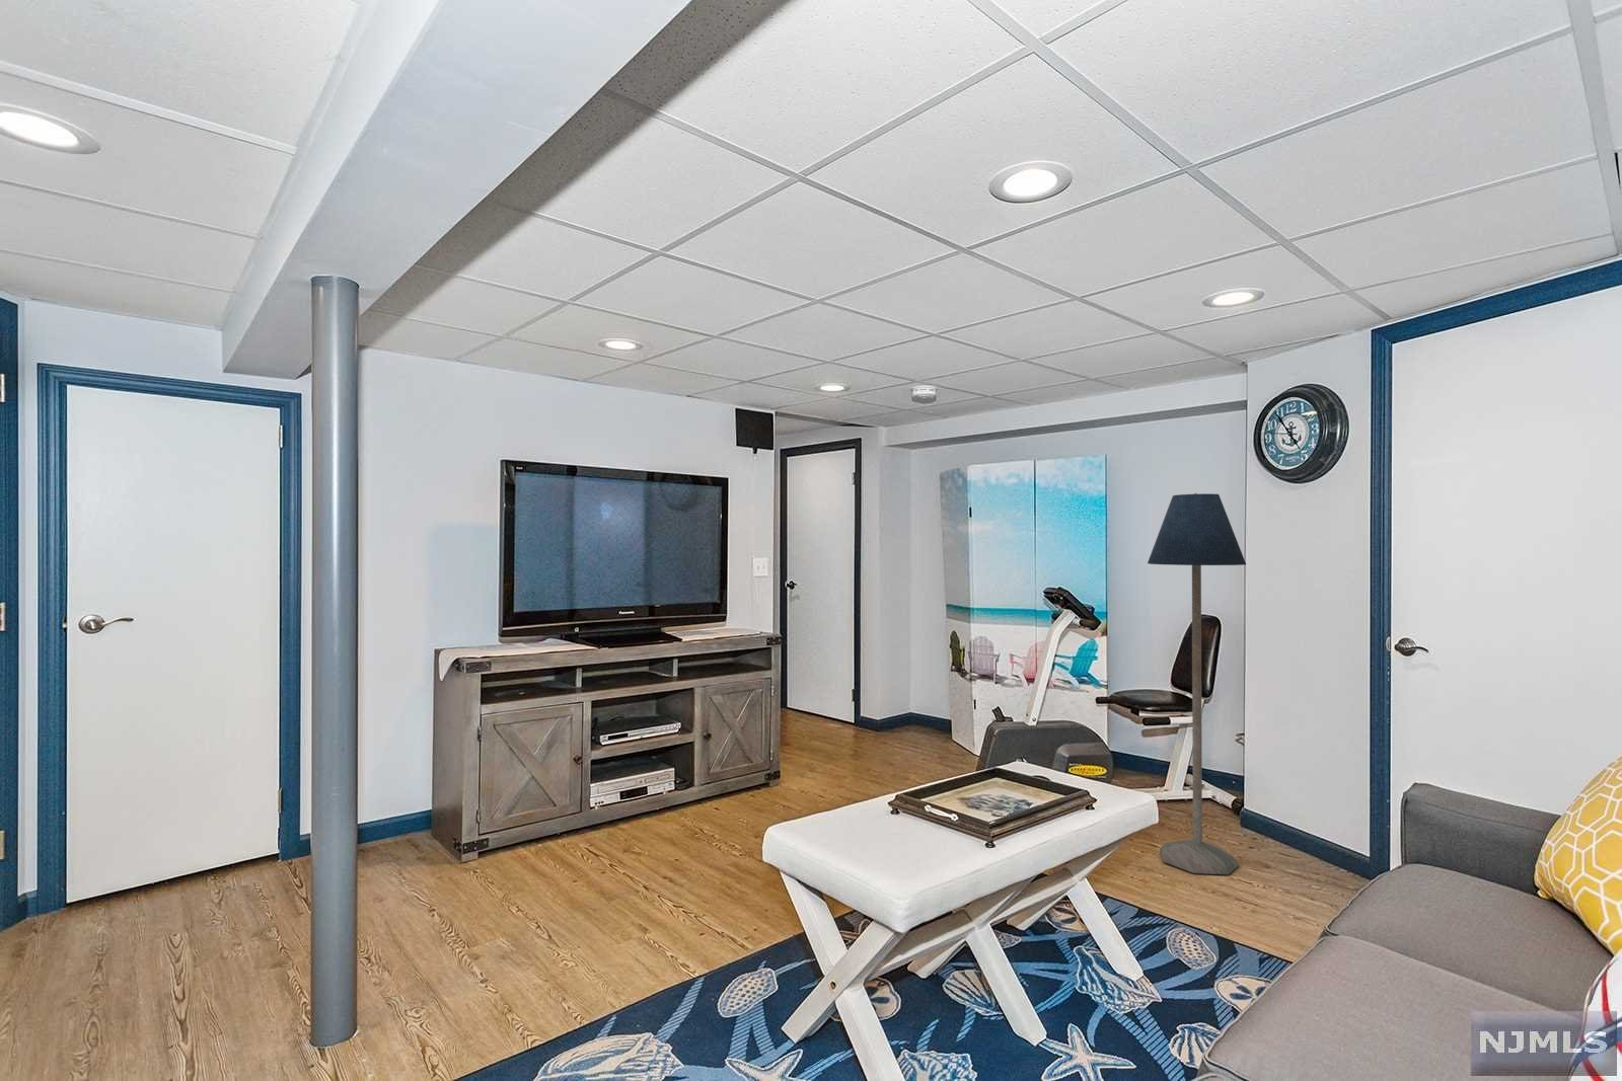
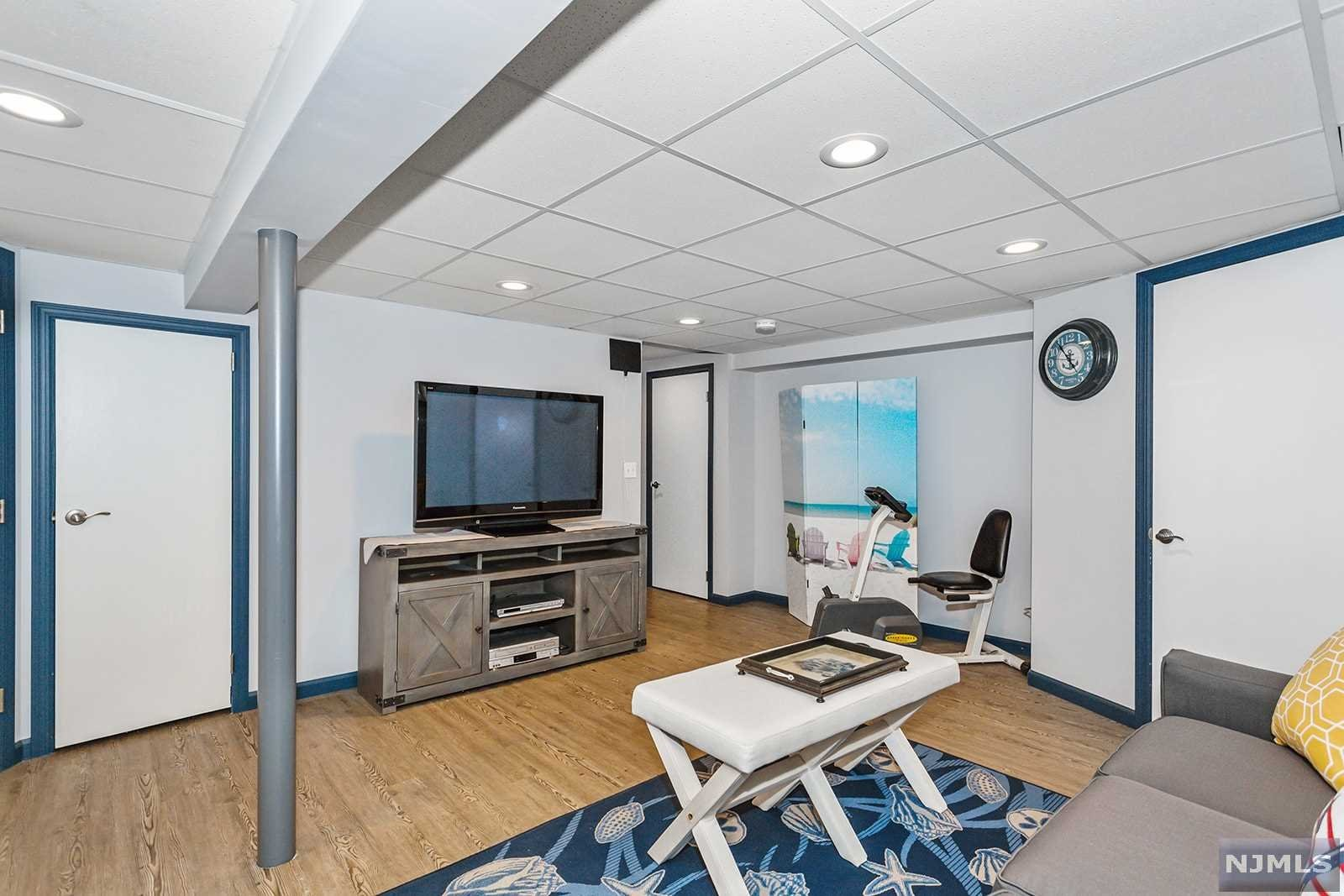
- floor lamp (1196, 677)
